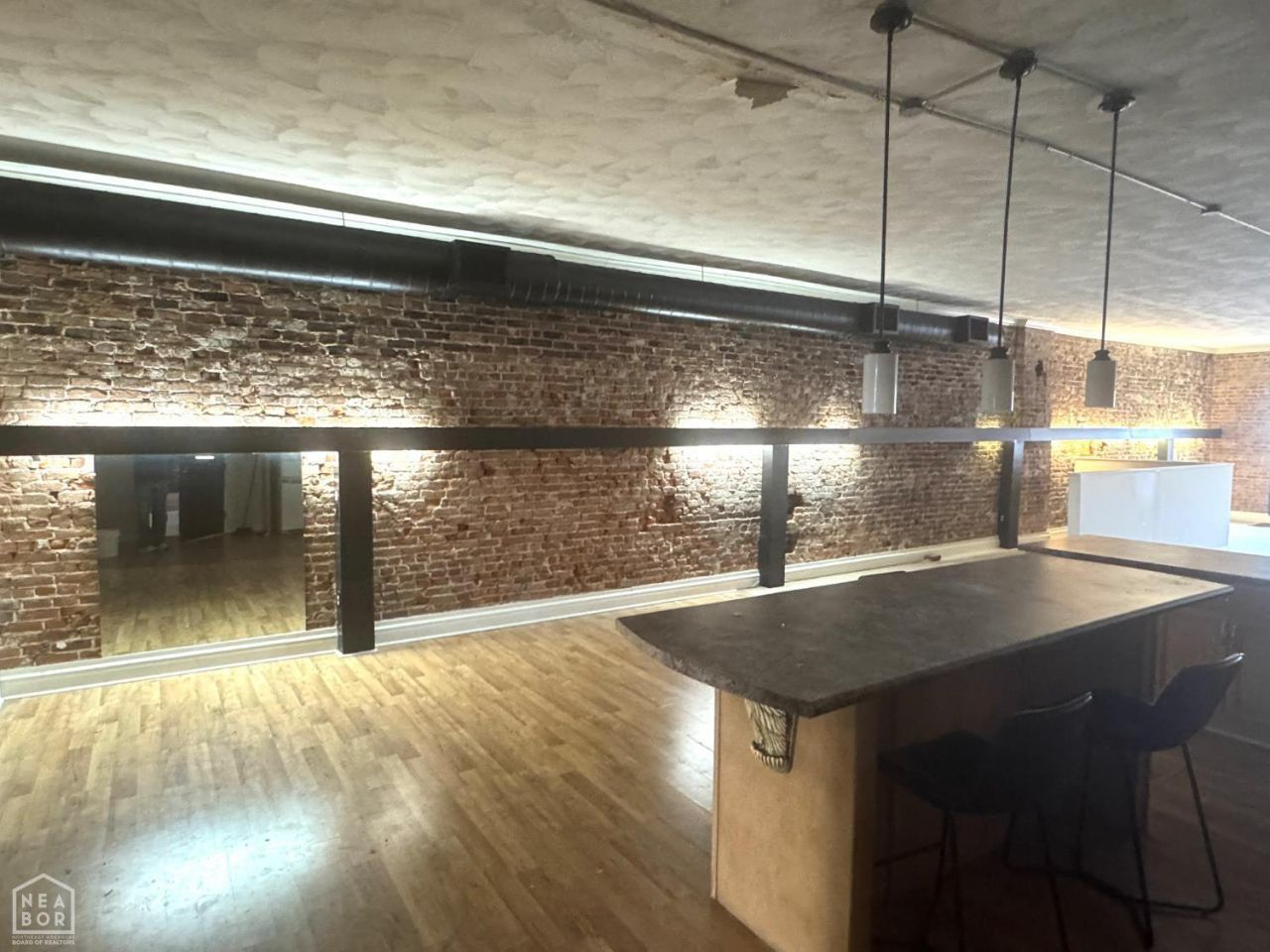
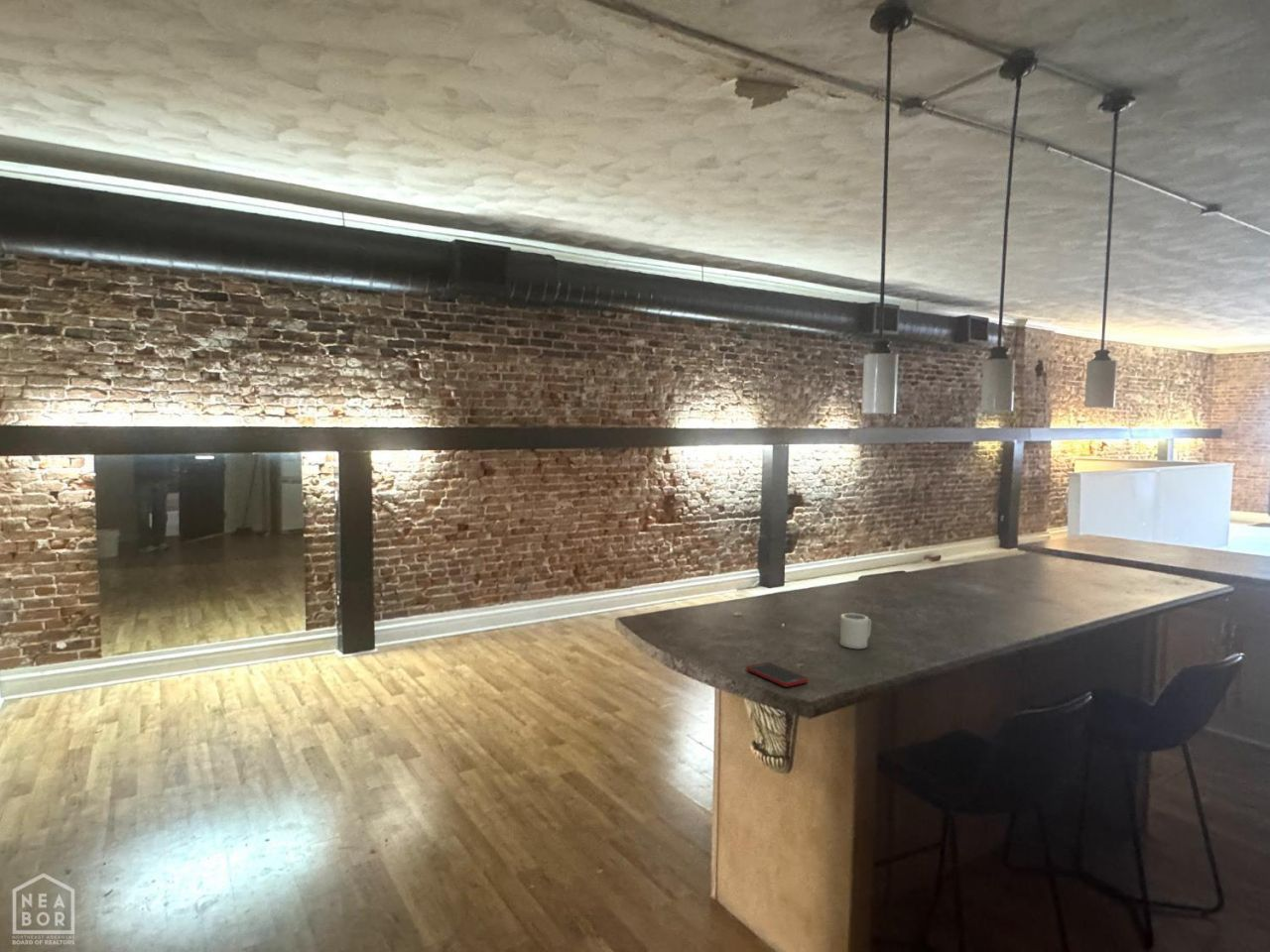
+ cell phone (776, 673)
+ cup (857, 630)
